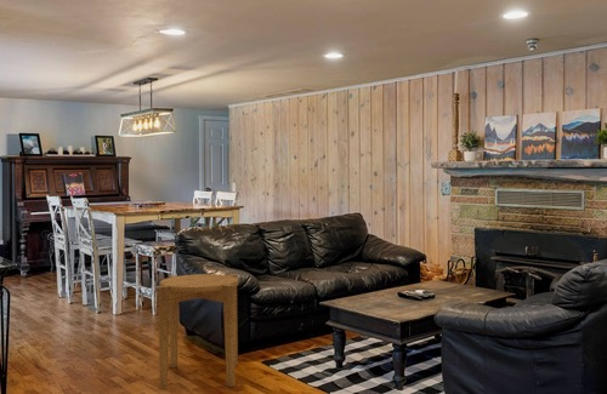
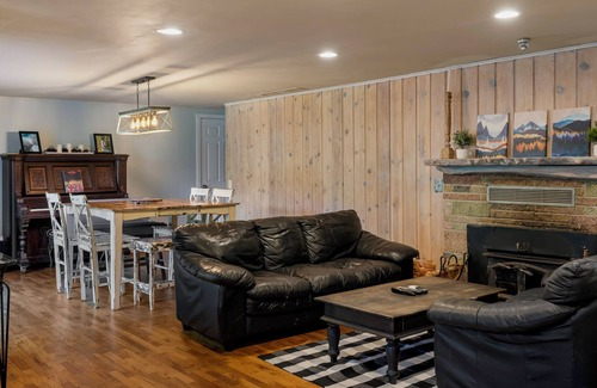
- side table (177, 327)
